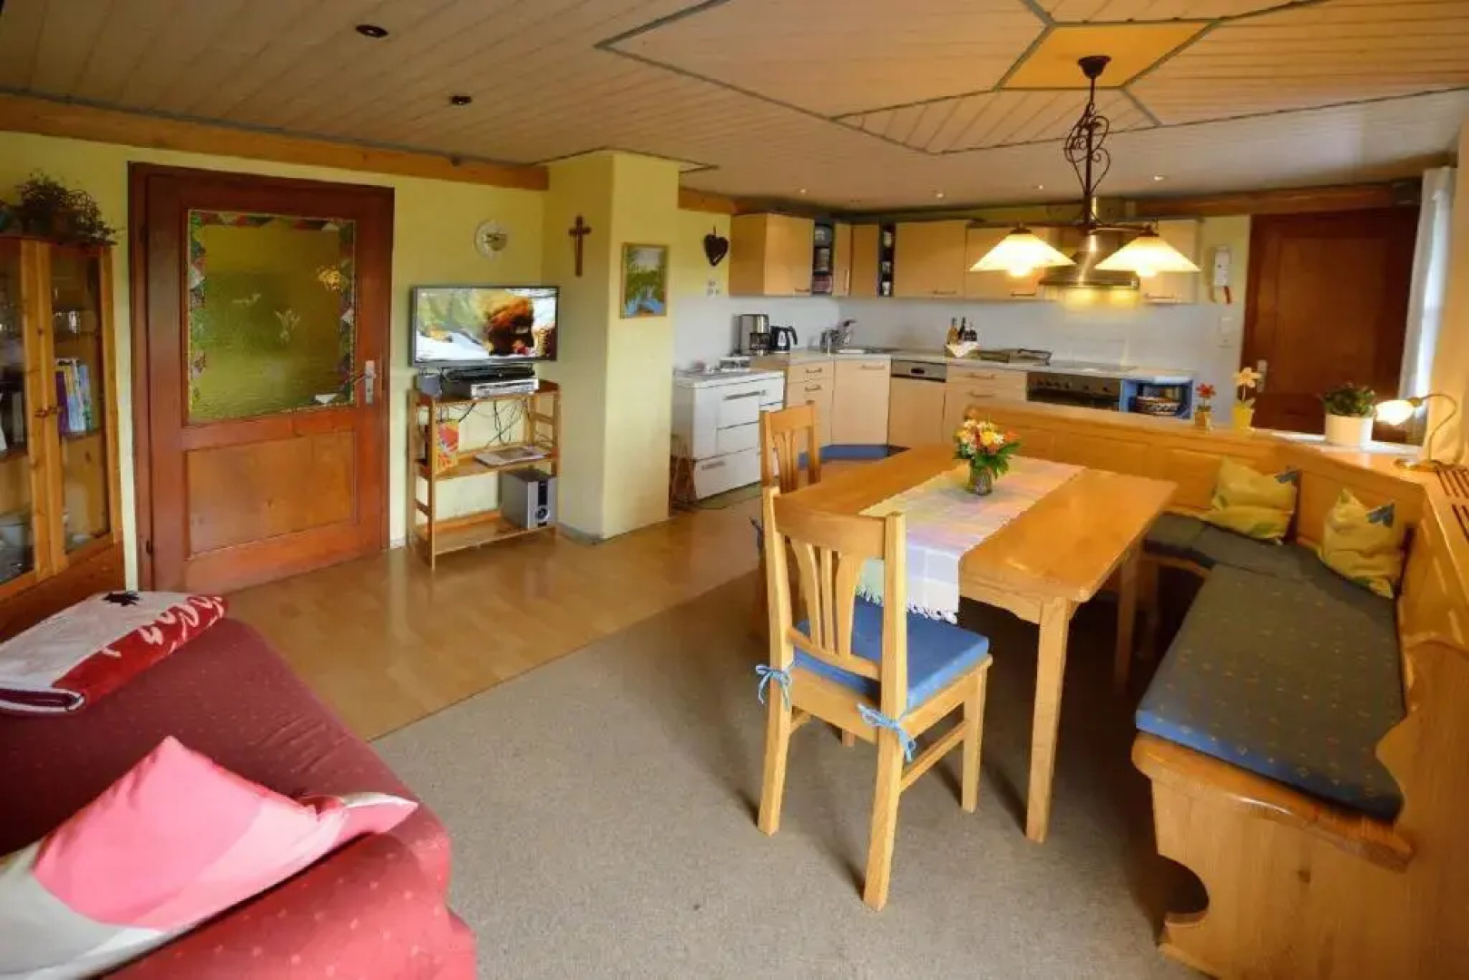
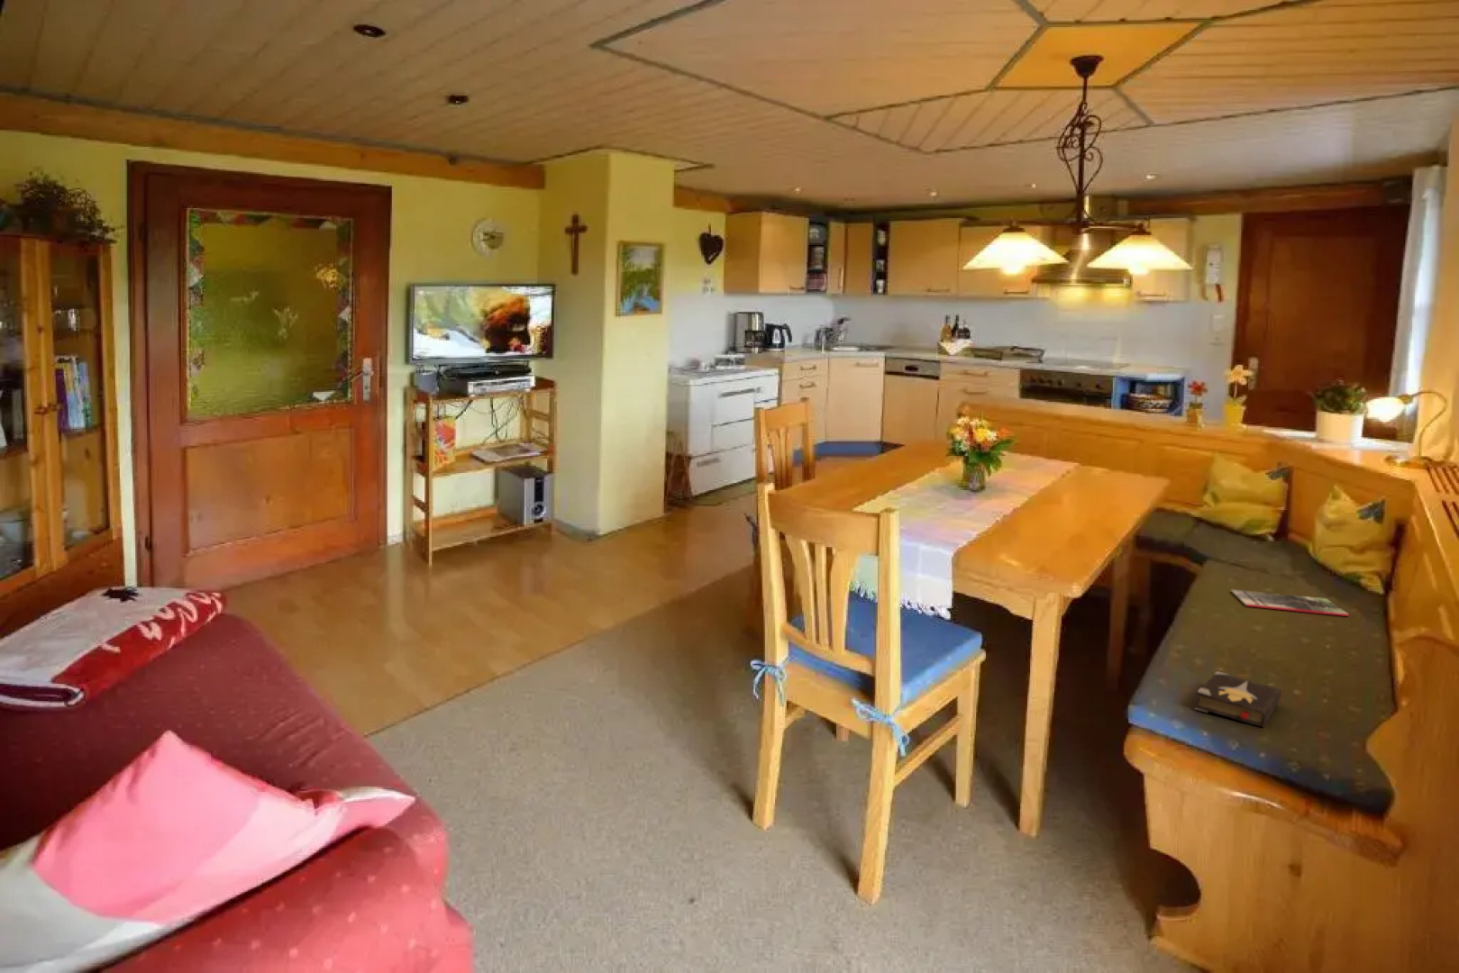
+ magazine (1287, 602)
+ hardback book (1238, 696)
